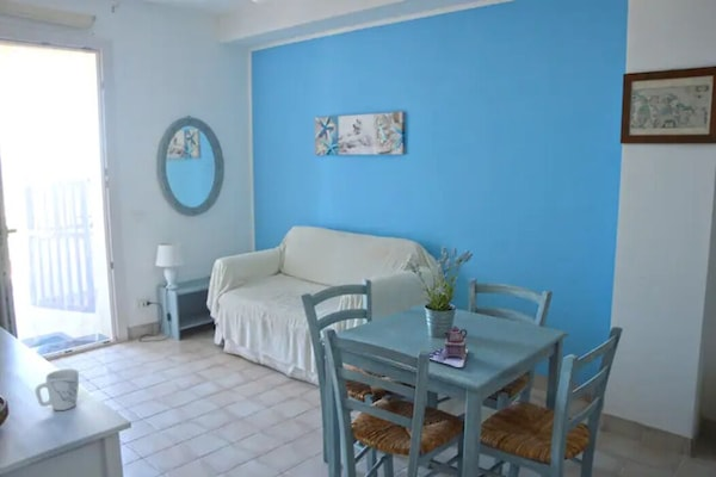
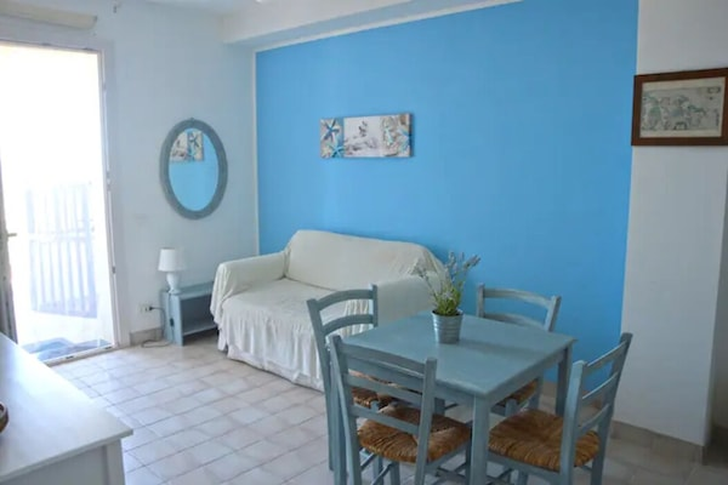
- mug (57, 391)
- teapot (452, 341)
